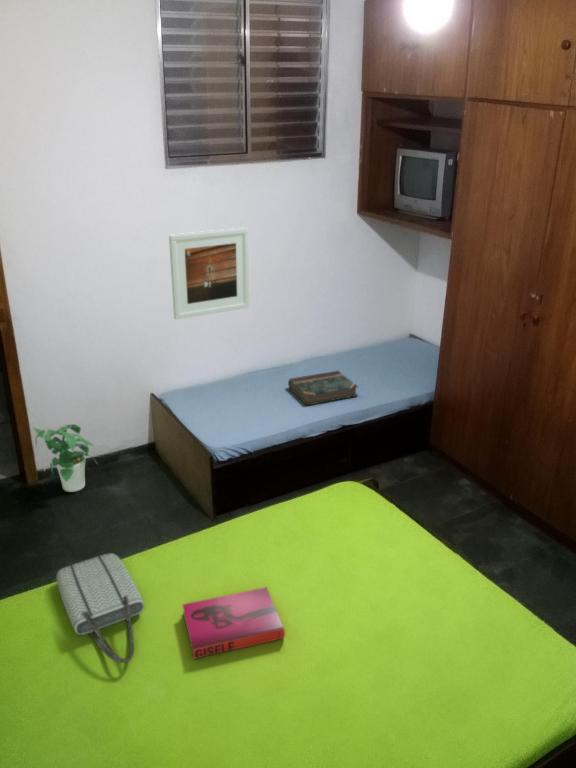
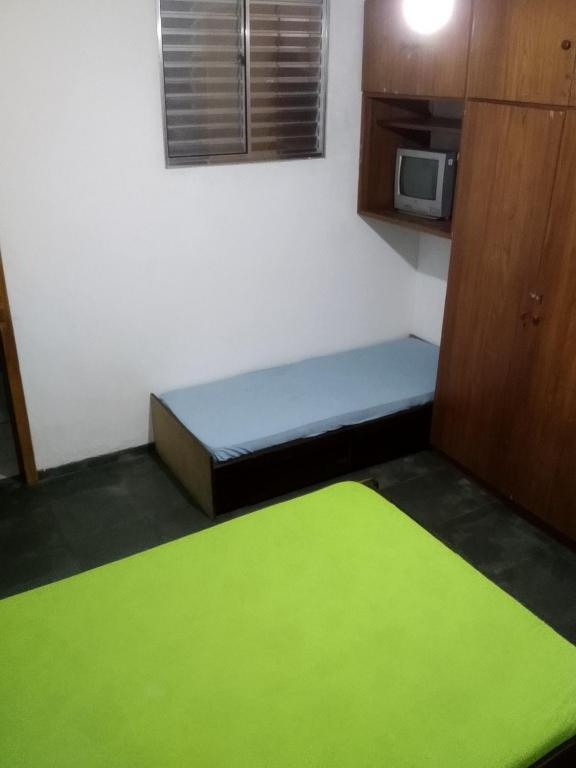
- hardback book (232, 621)
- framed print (211, 273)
- potted plant (67, 457)
- tote bag (105, 607)
- book (322, 386)
